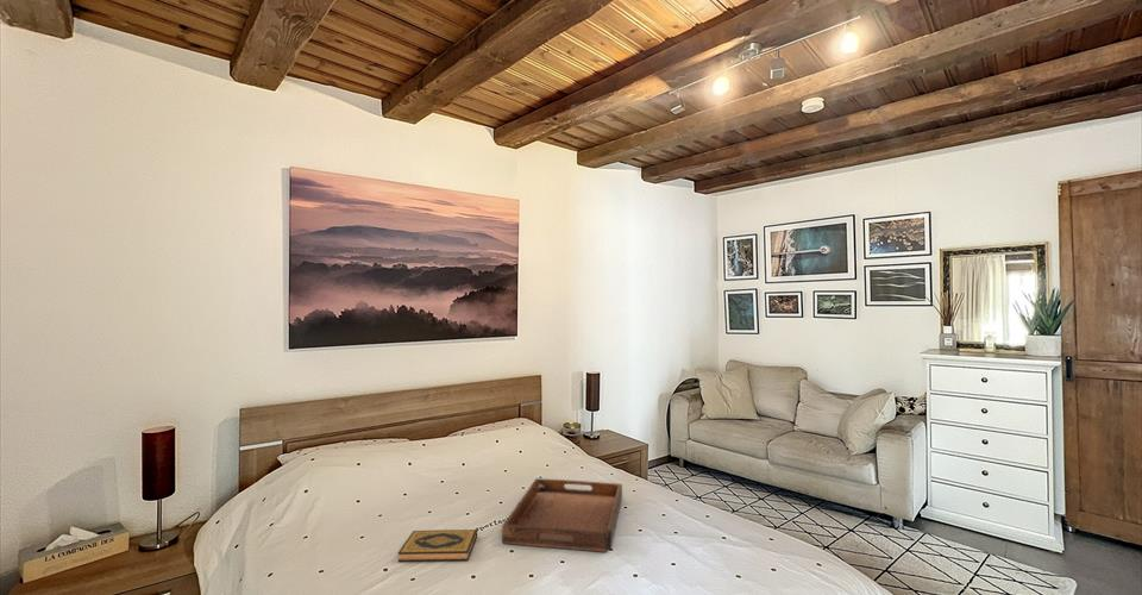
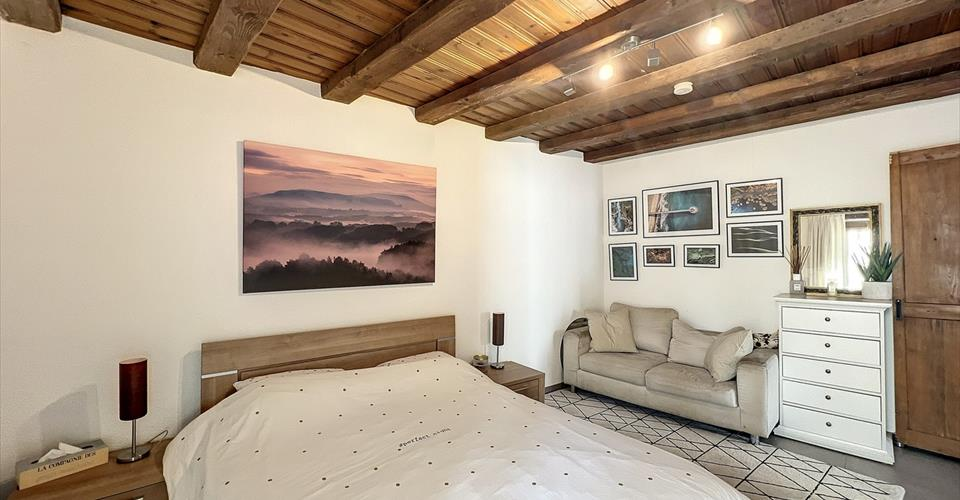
- serving tray (567, 509)
- hardback book (439, 544)
